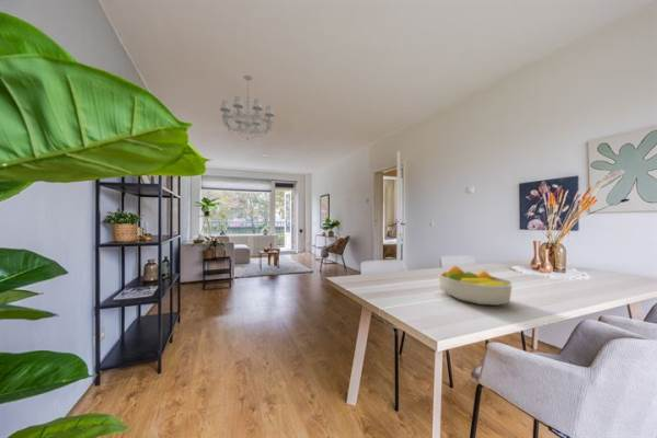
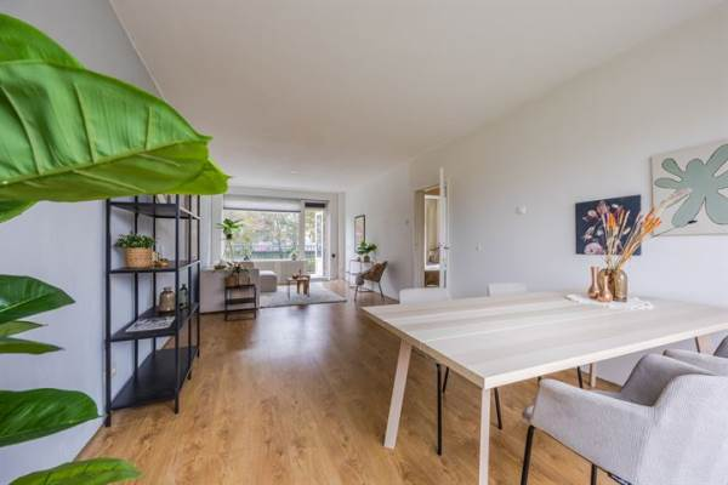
- fruit bowl (473, 283)
- chandelier (247, 108)
